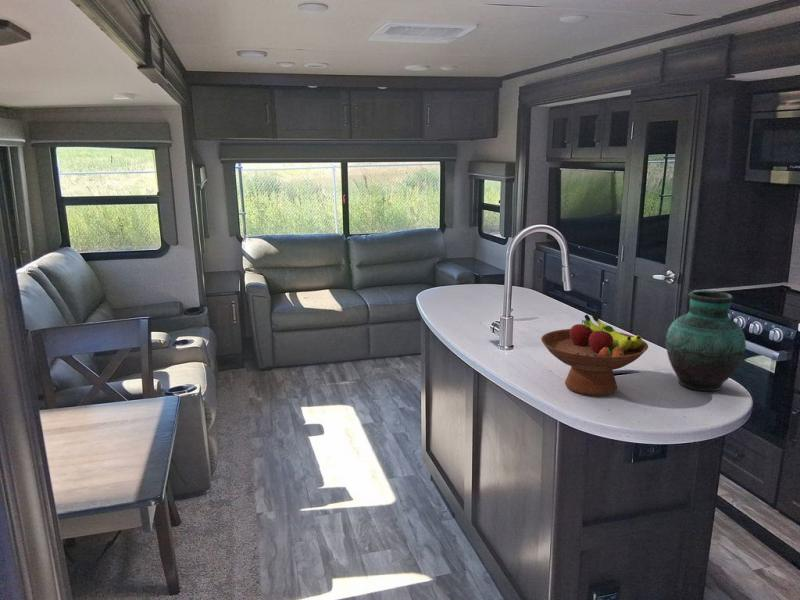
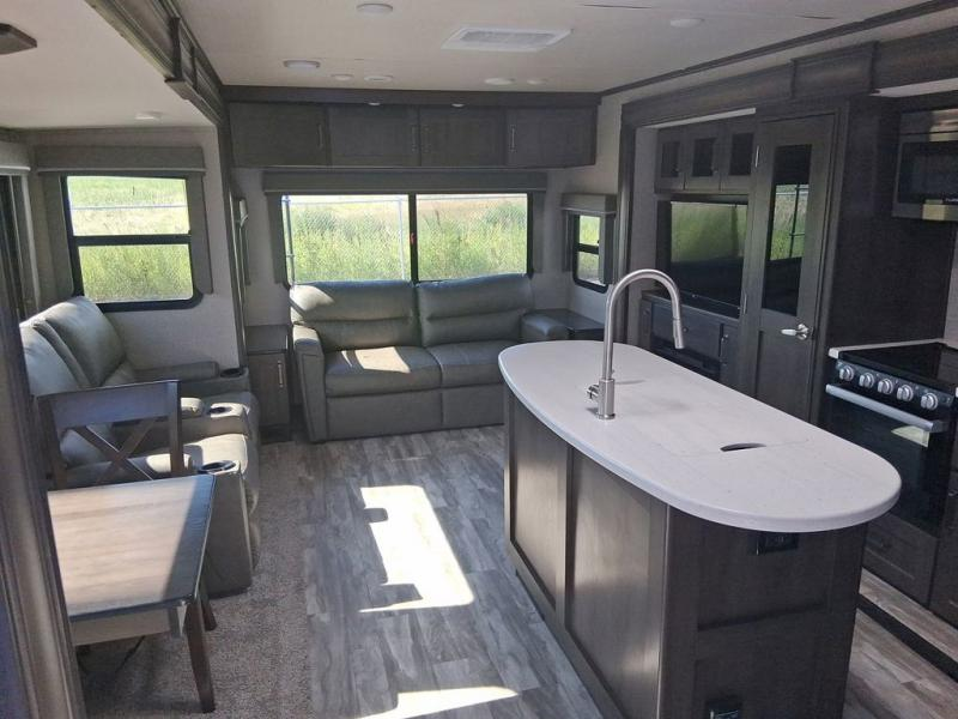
- fruit bowl (592, 355)
- vase (705, 340)
